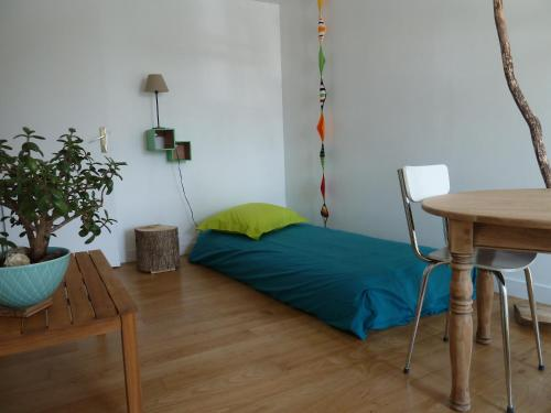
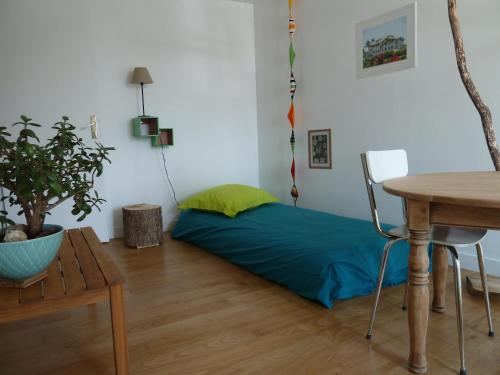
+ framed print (383, 43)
+ wall art (319, 149)
